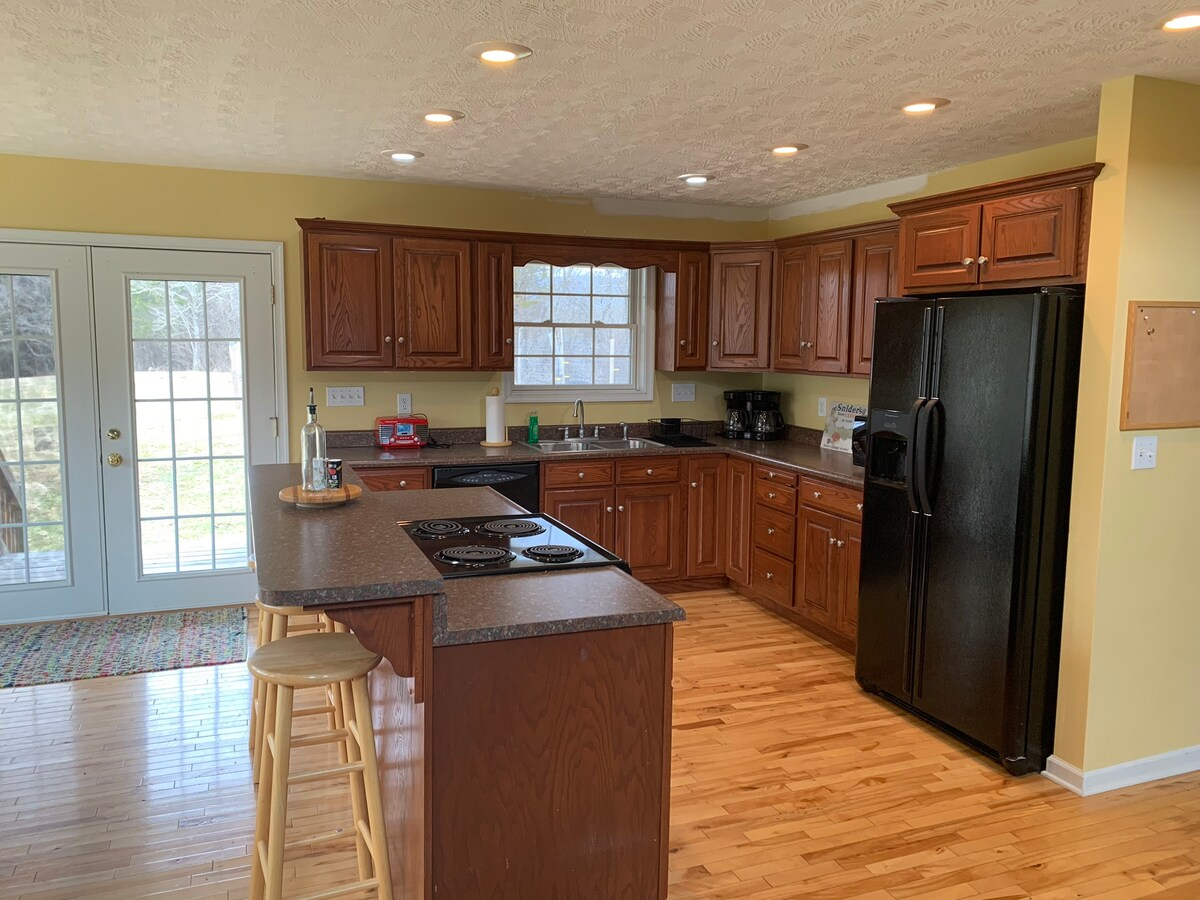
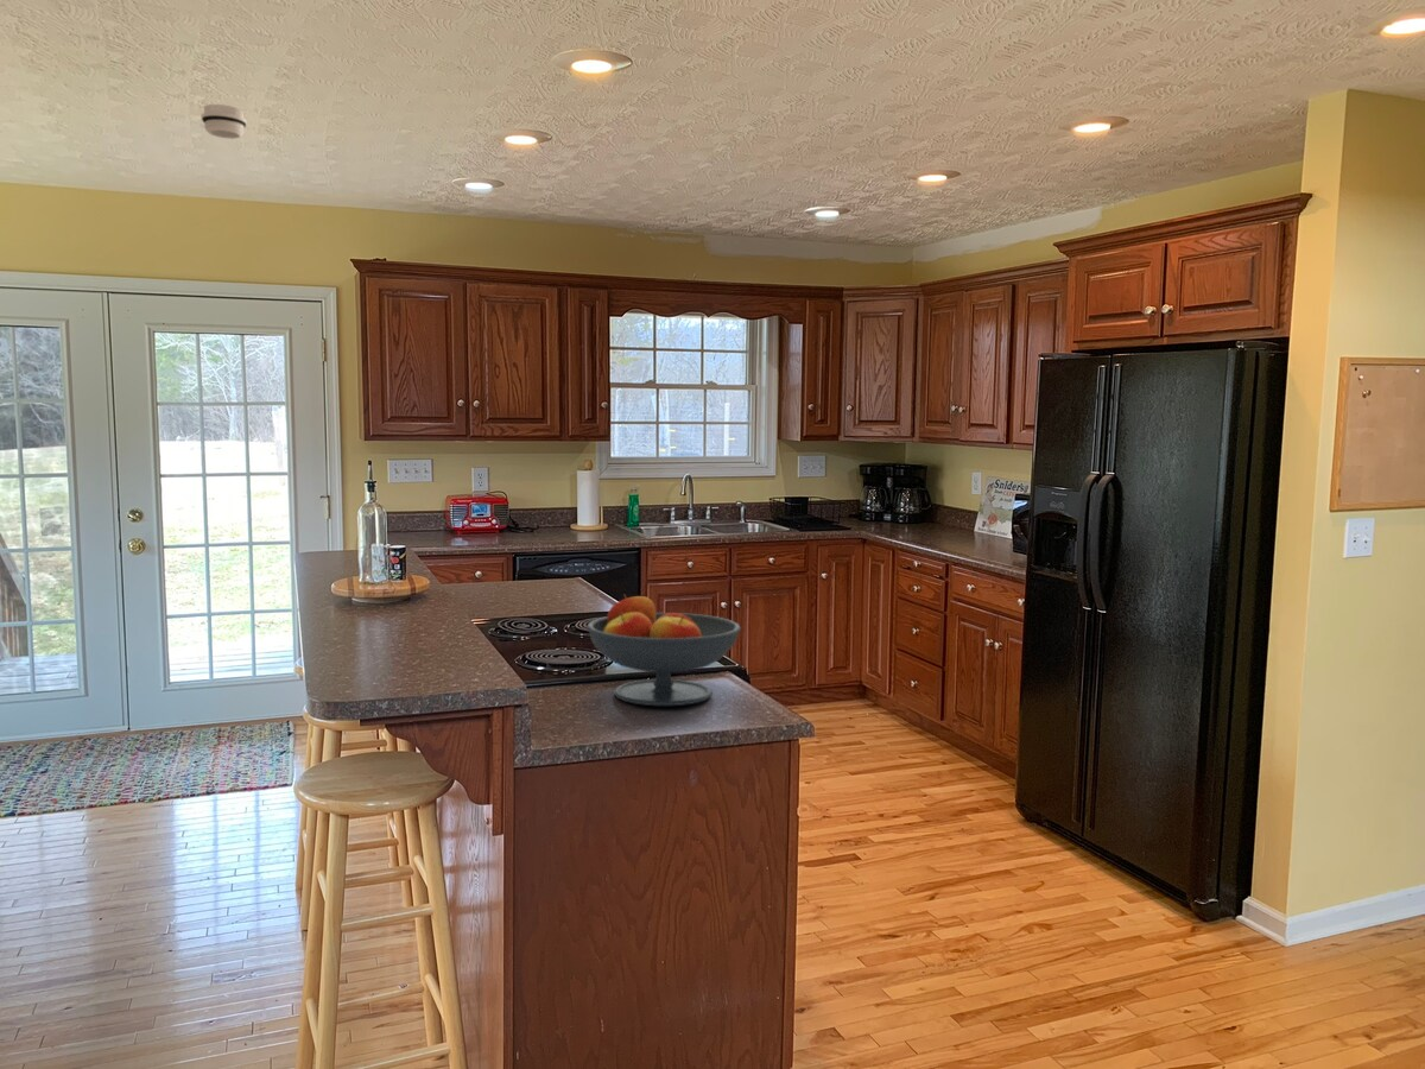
+ fruit bowl (664, 647)
+ smoke detector (223, 121)
